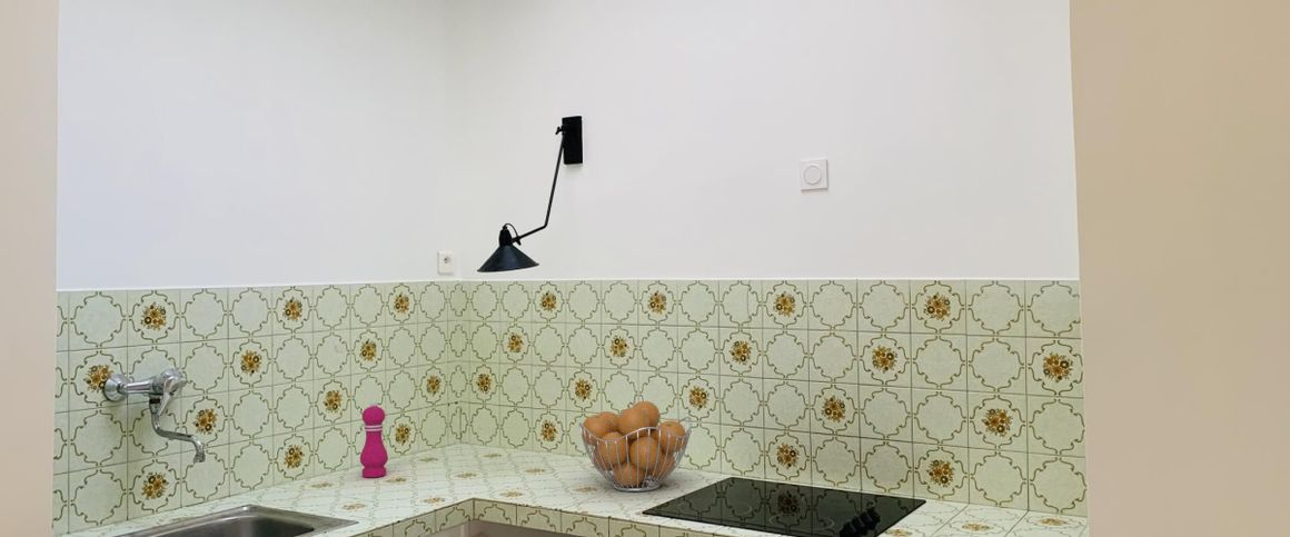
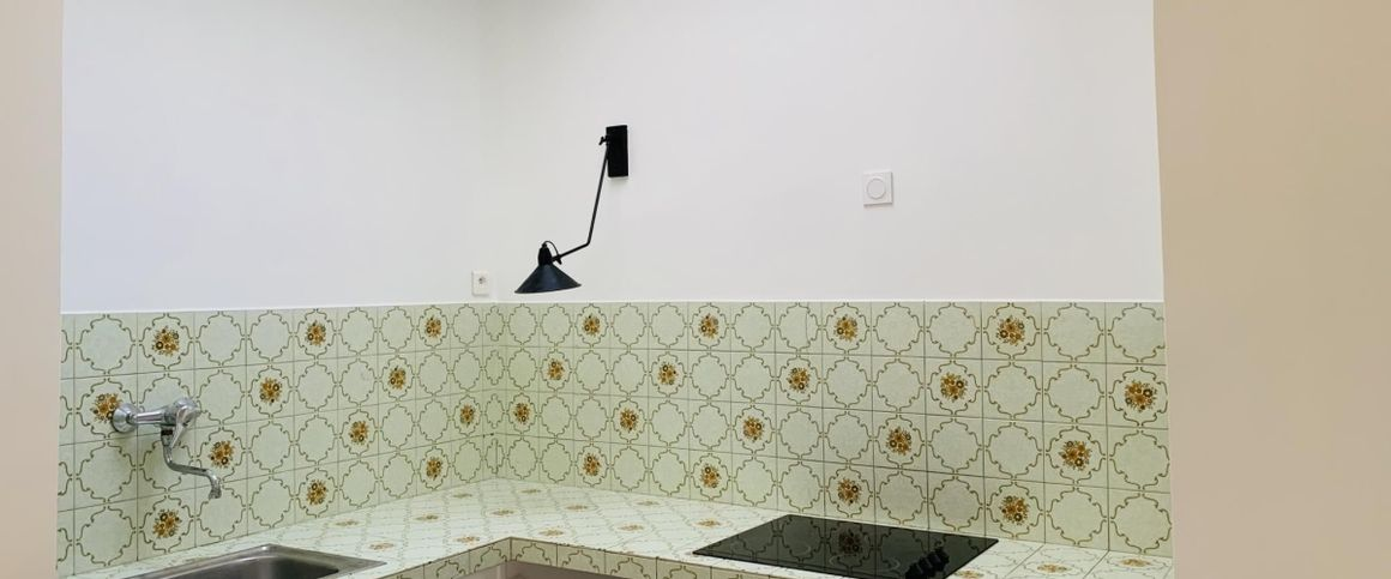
- pepper mill (374, 437)
- fruit basket (635, 445)
